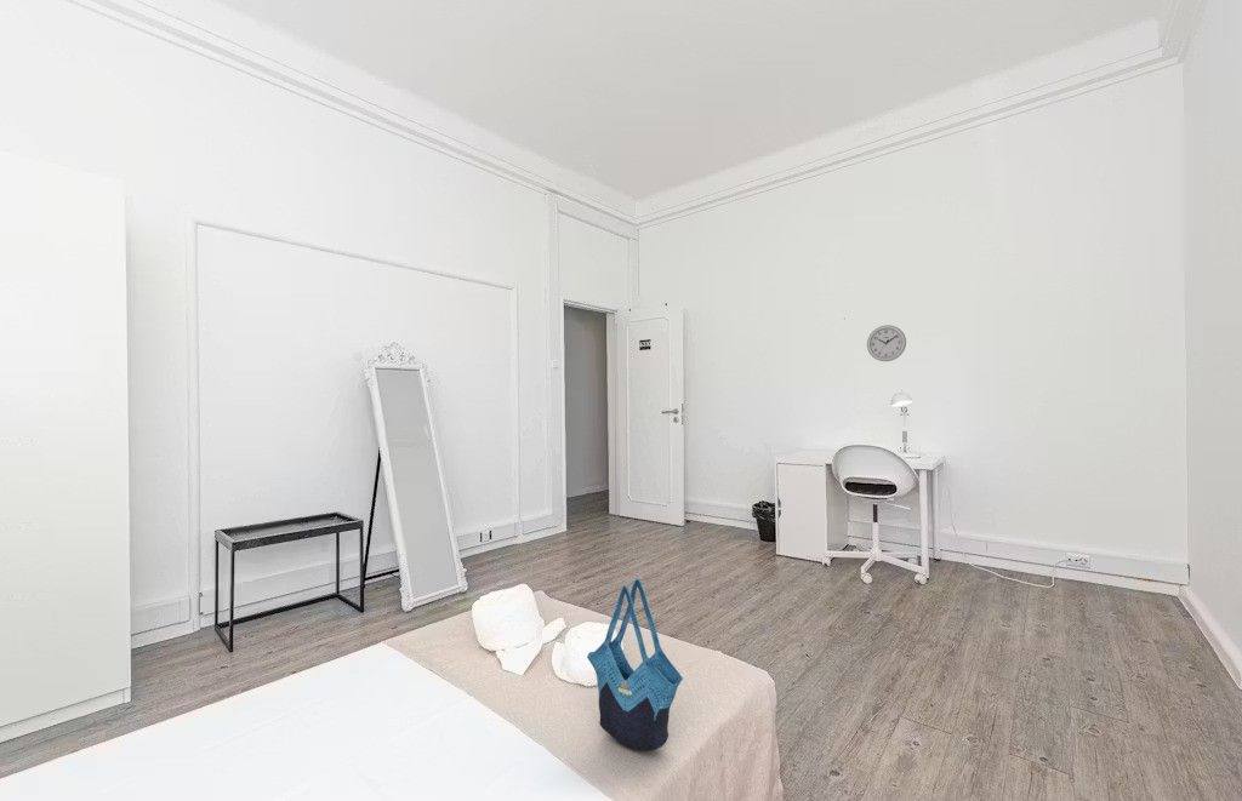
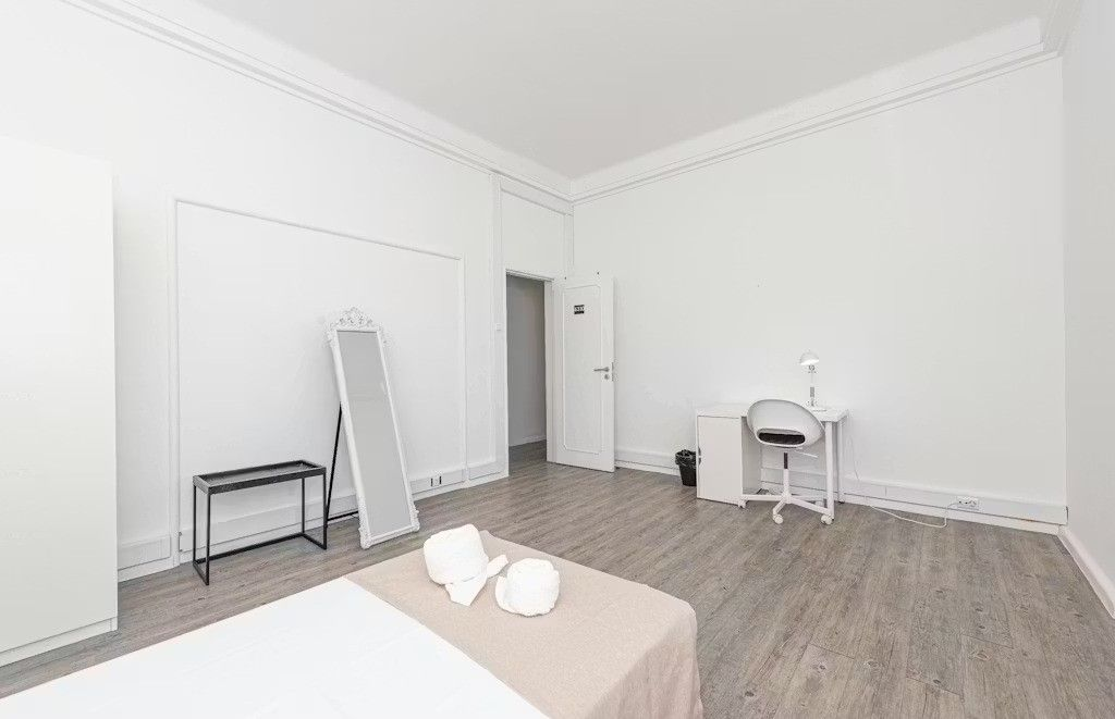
- tote bag (629, 665)
- wall clock (885, 343)
